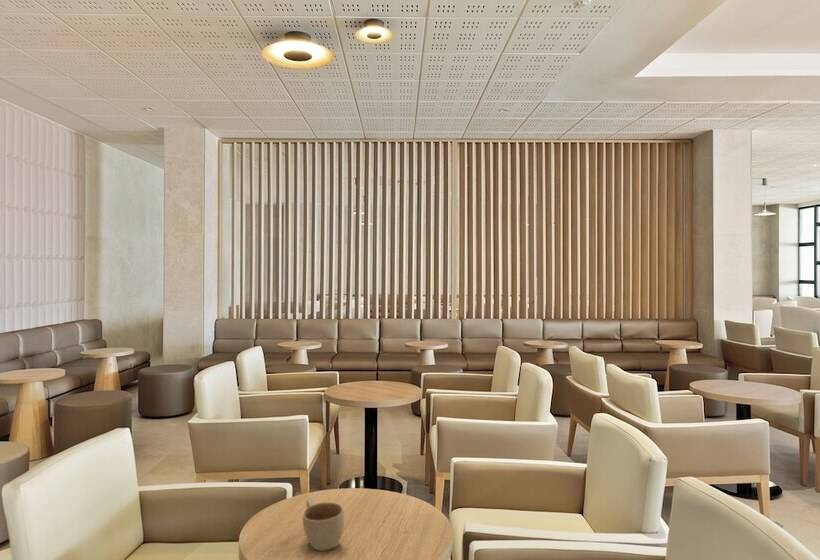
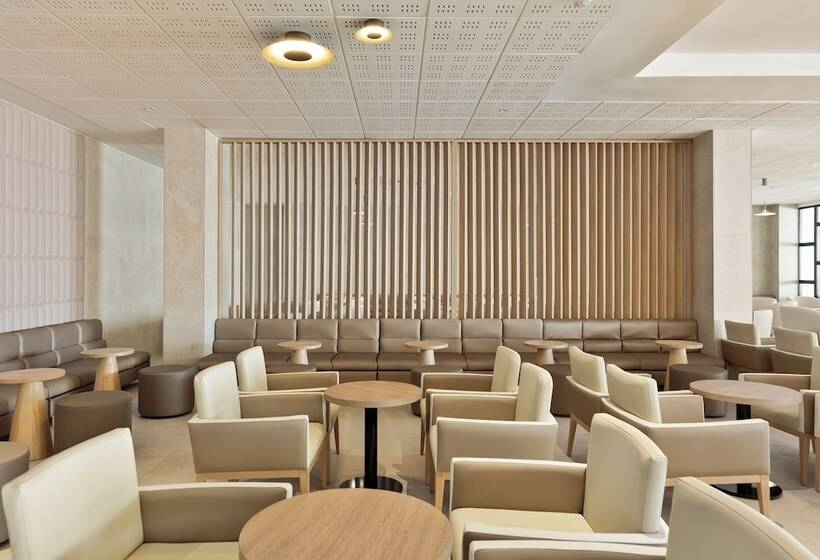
- cup (321, 523)
